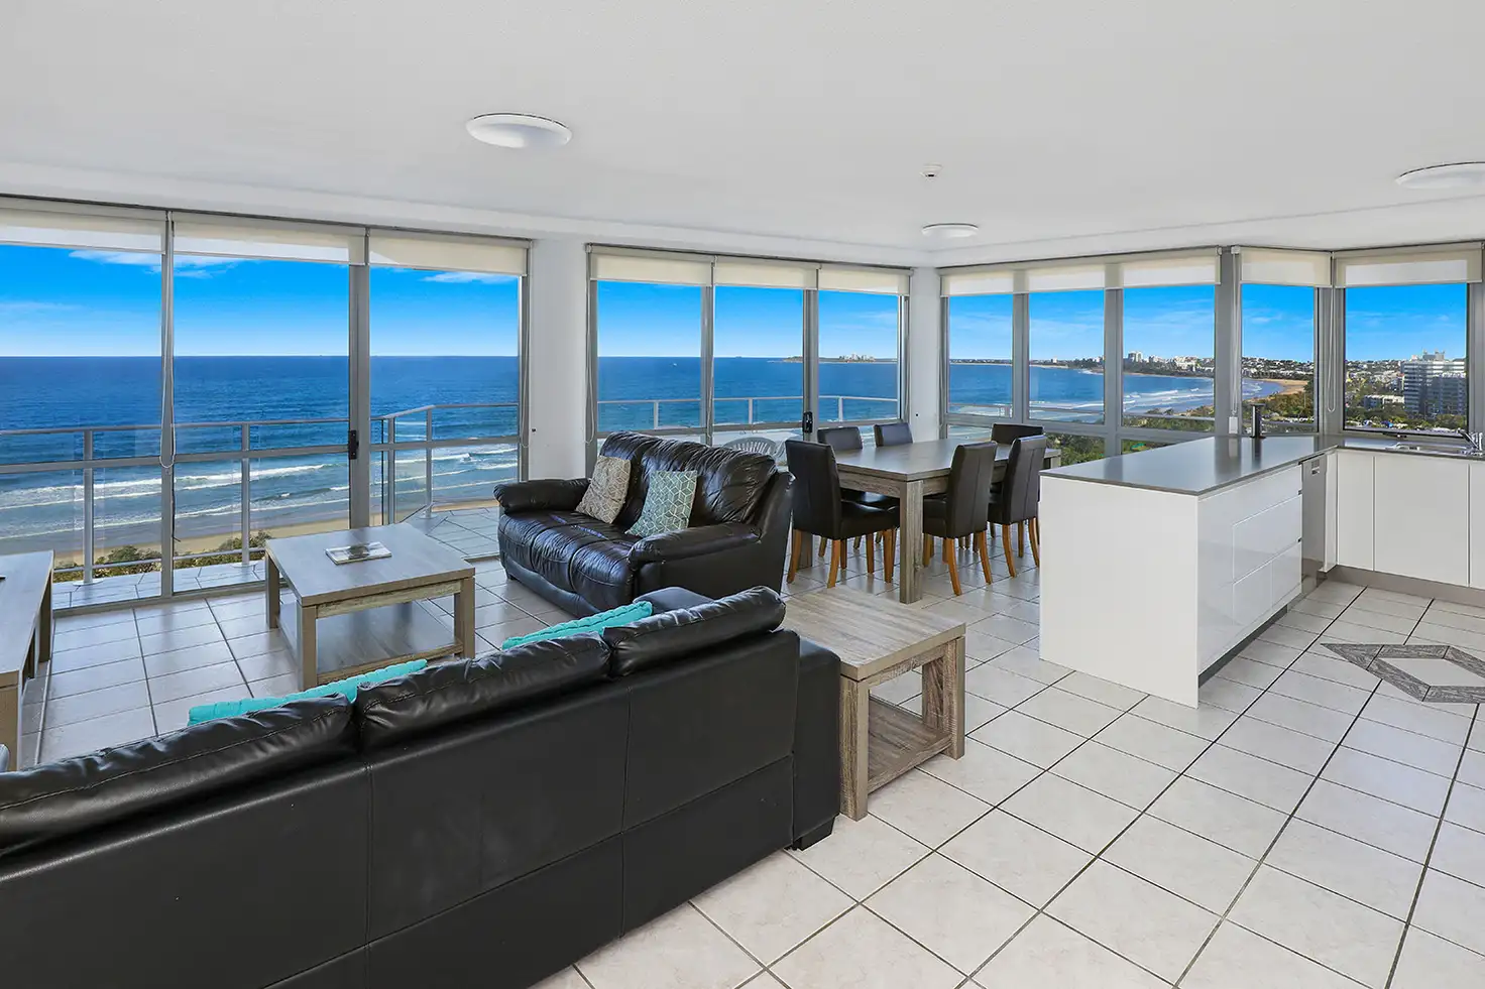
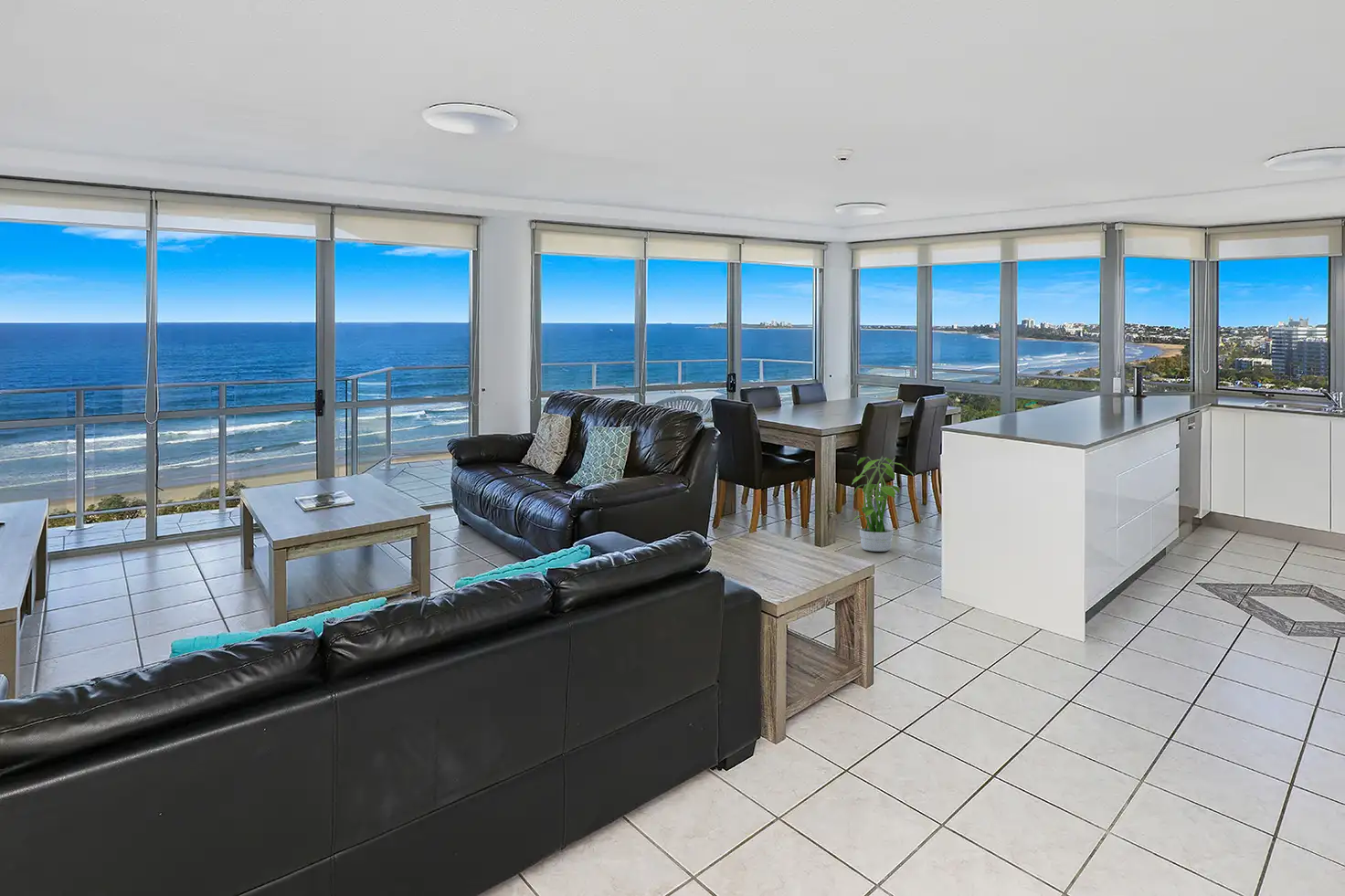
+ potted plant (882, 503)
